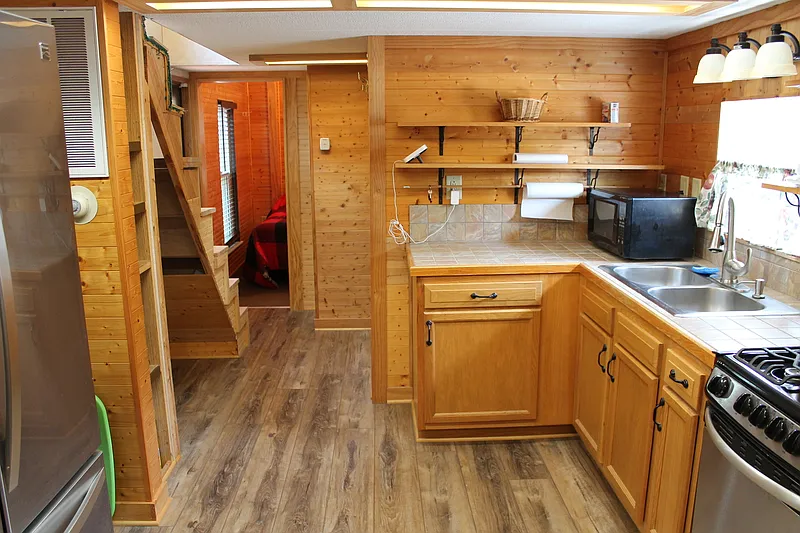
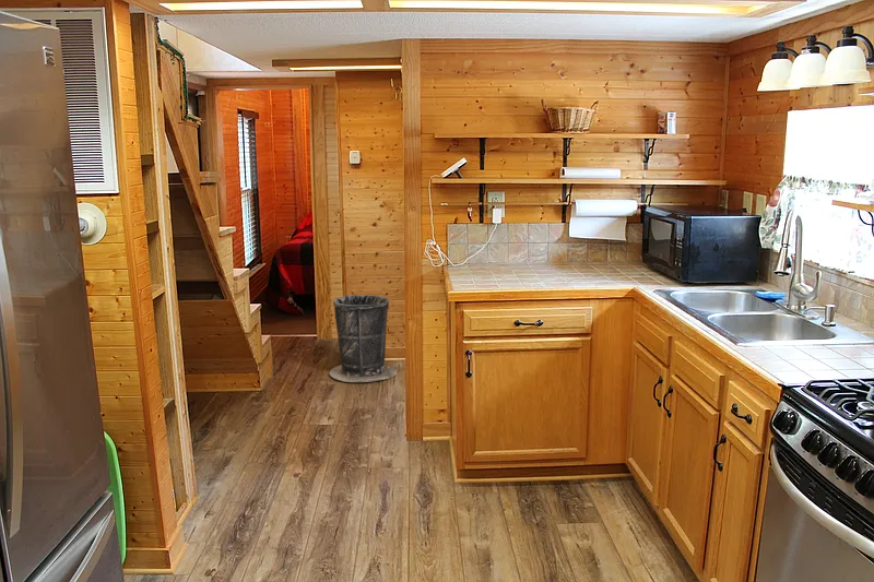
+ trash can (363, 335)
